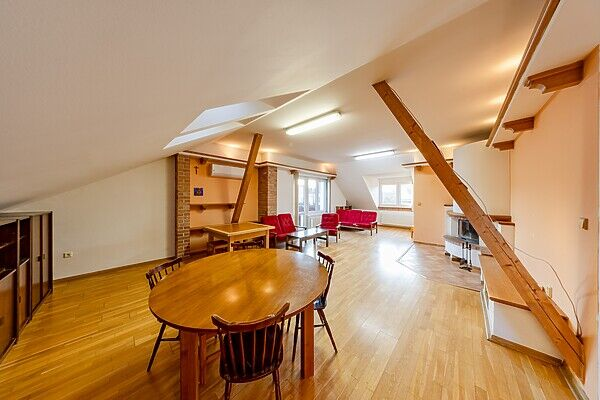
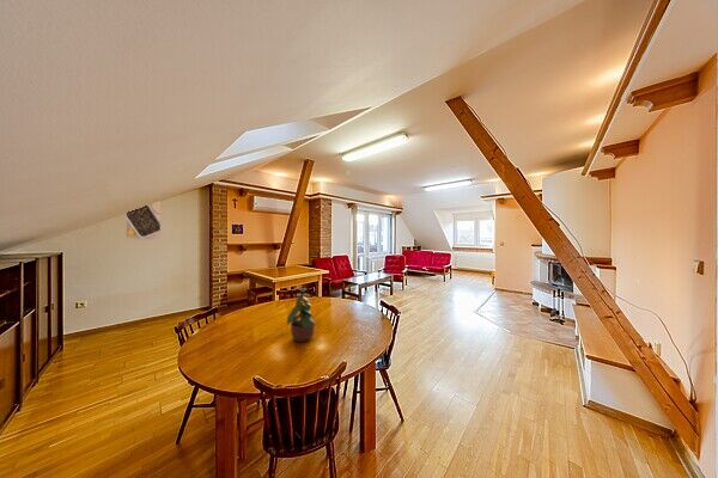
+ potted plant (300, 312)
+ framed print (144, 220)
